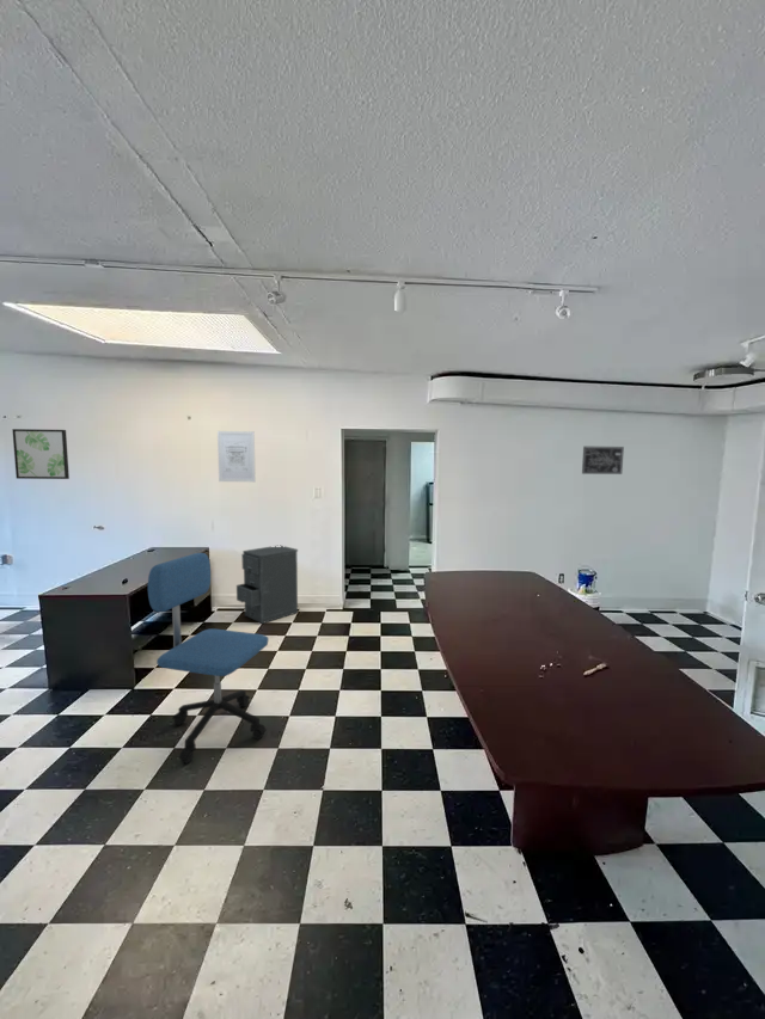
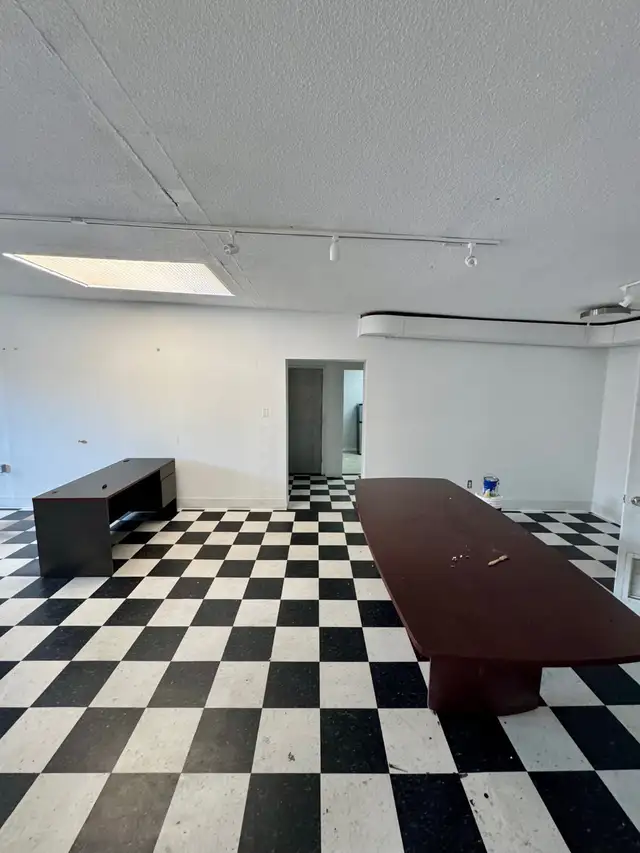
- filing cabinet (268, 583)
- wall art (41, 454)
- wall art (235, 456)
- wall art (602, 460)
- office chair (215, 647)
